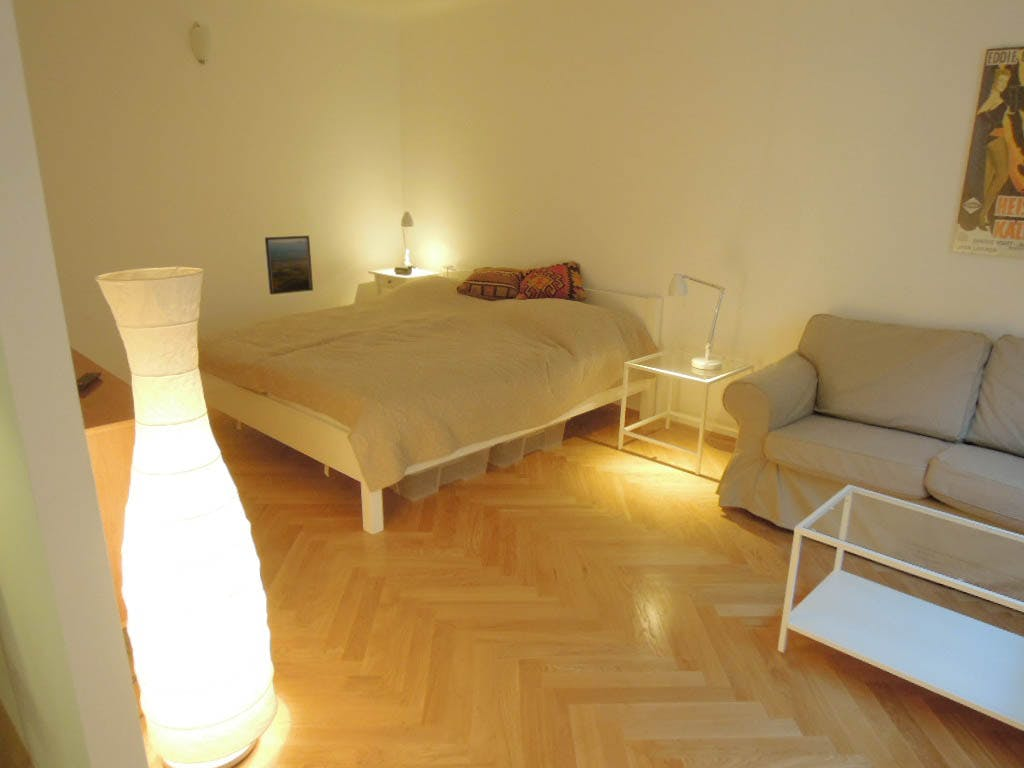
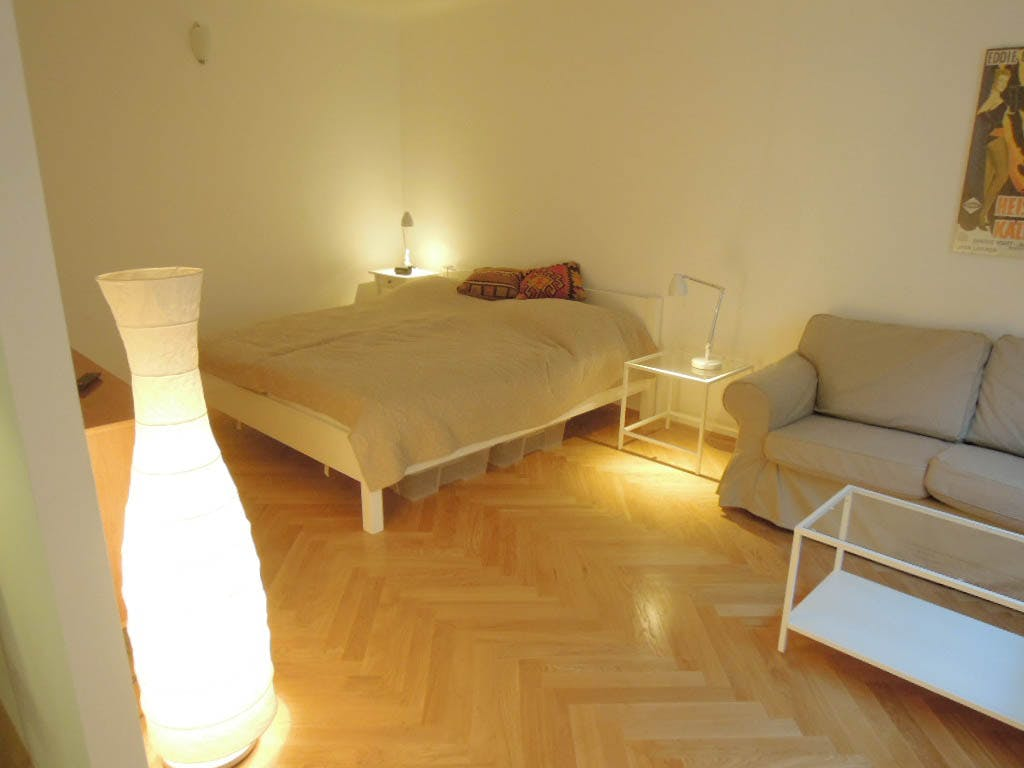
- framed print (289, 264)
